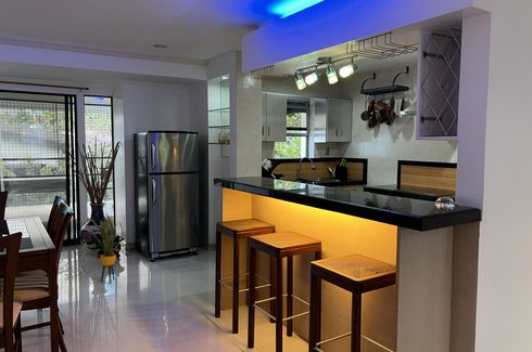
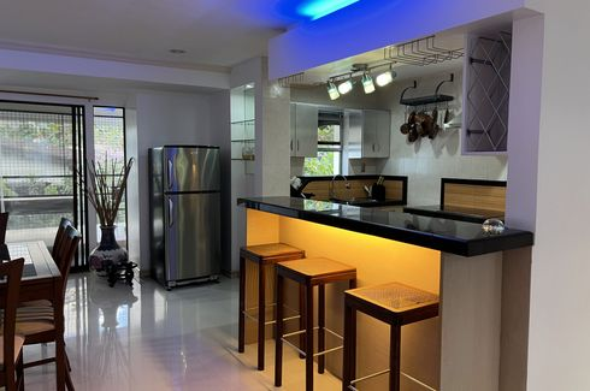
- house plant (104, 248)
